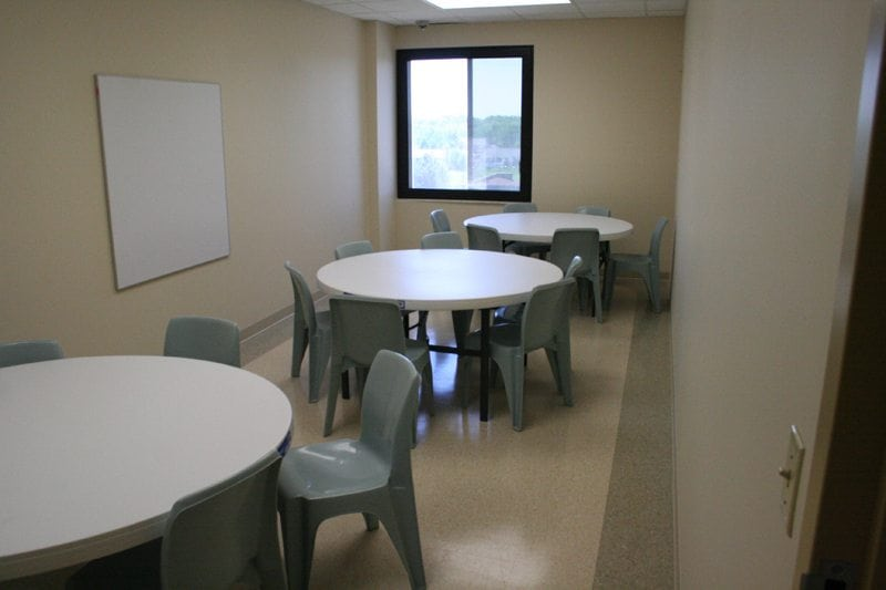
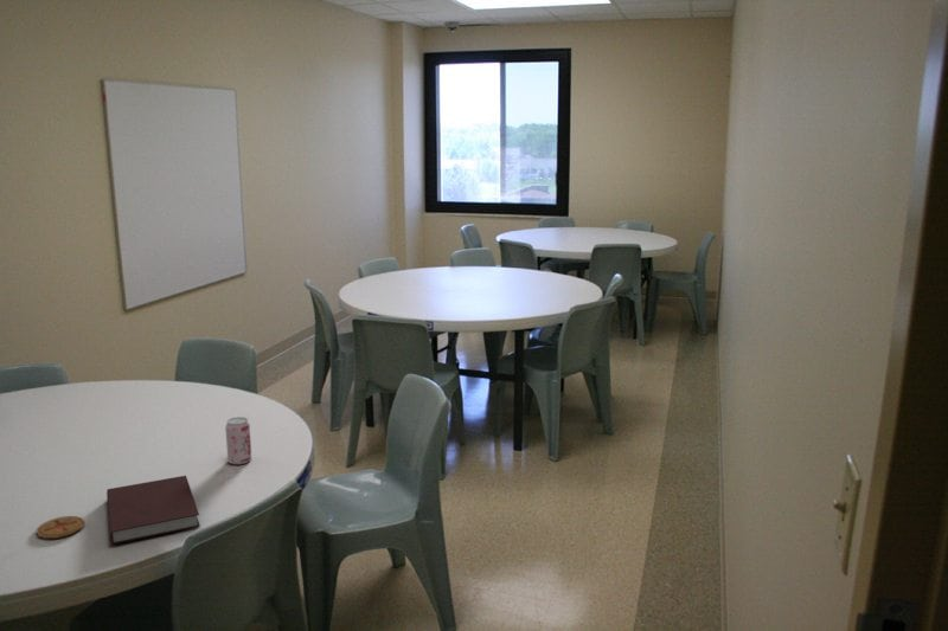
+ notebook (150, 507)
+ beverage can (238, 440)
+ coaster (60, 527)
